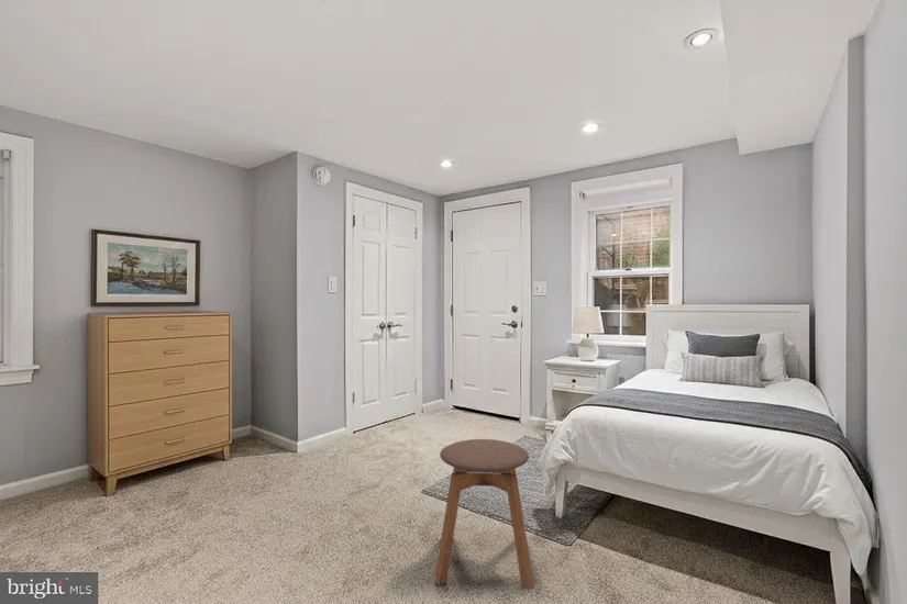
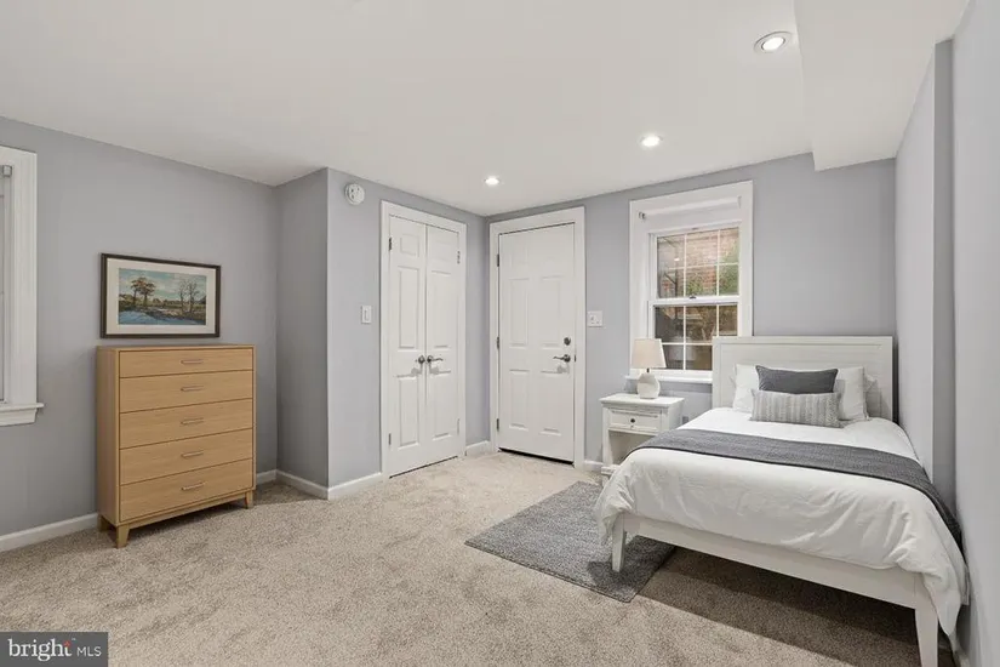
- stool (484, 485)
